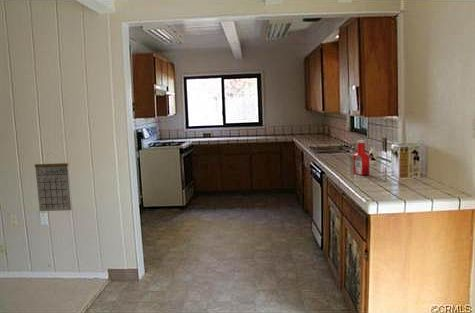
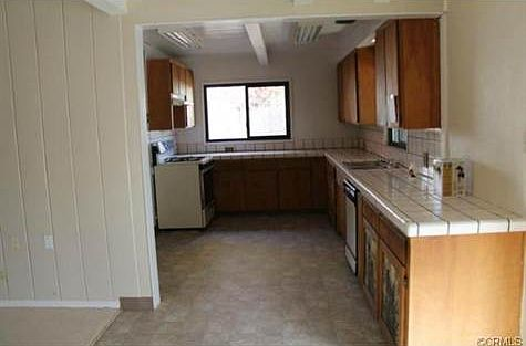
- calendar (52, 181)
- soap bottle (361, 157)
